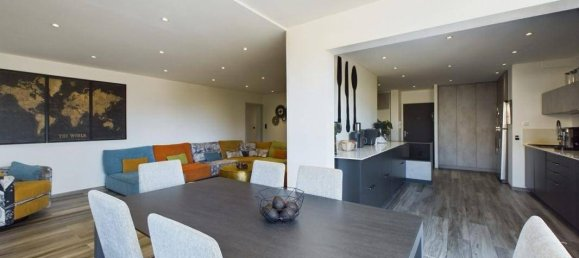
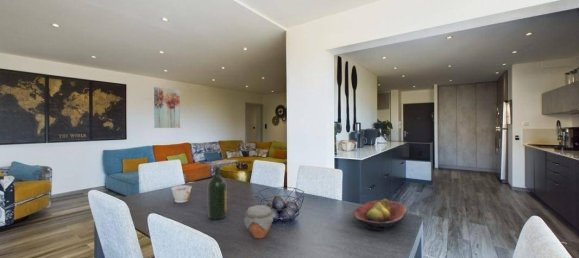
+ wall art (167, 108)
+ wine bottle (217, 190)
+ fruit bowl (380, 211)
+ jar (259, 222)
+ teacup (182, 194)
